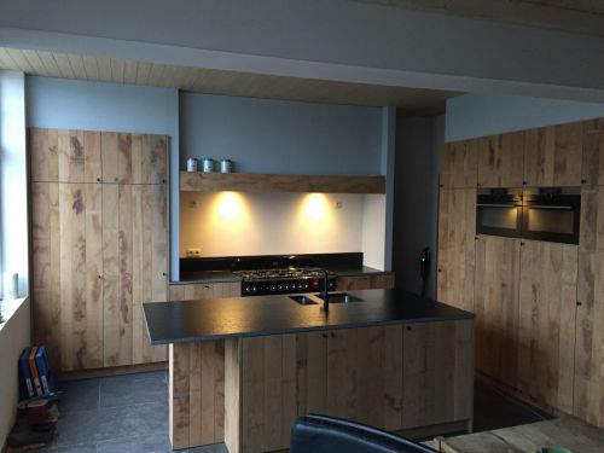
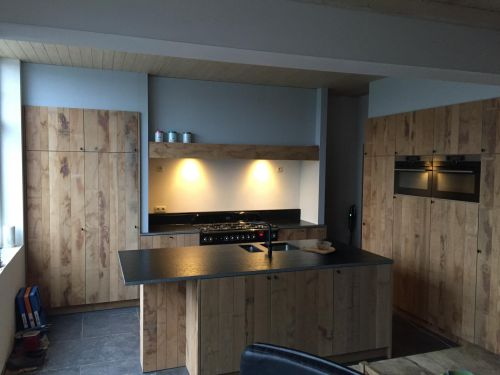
+ bowl (319, 243)
